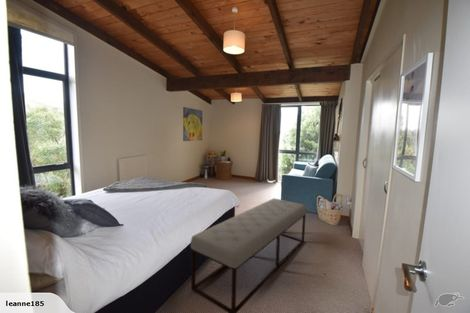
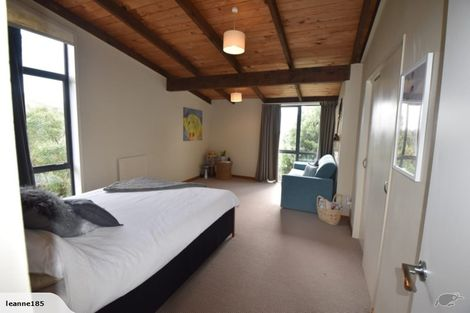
- bench (259, 239)
